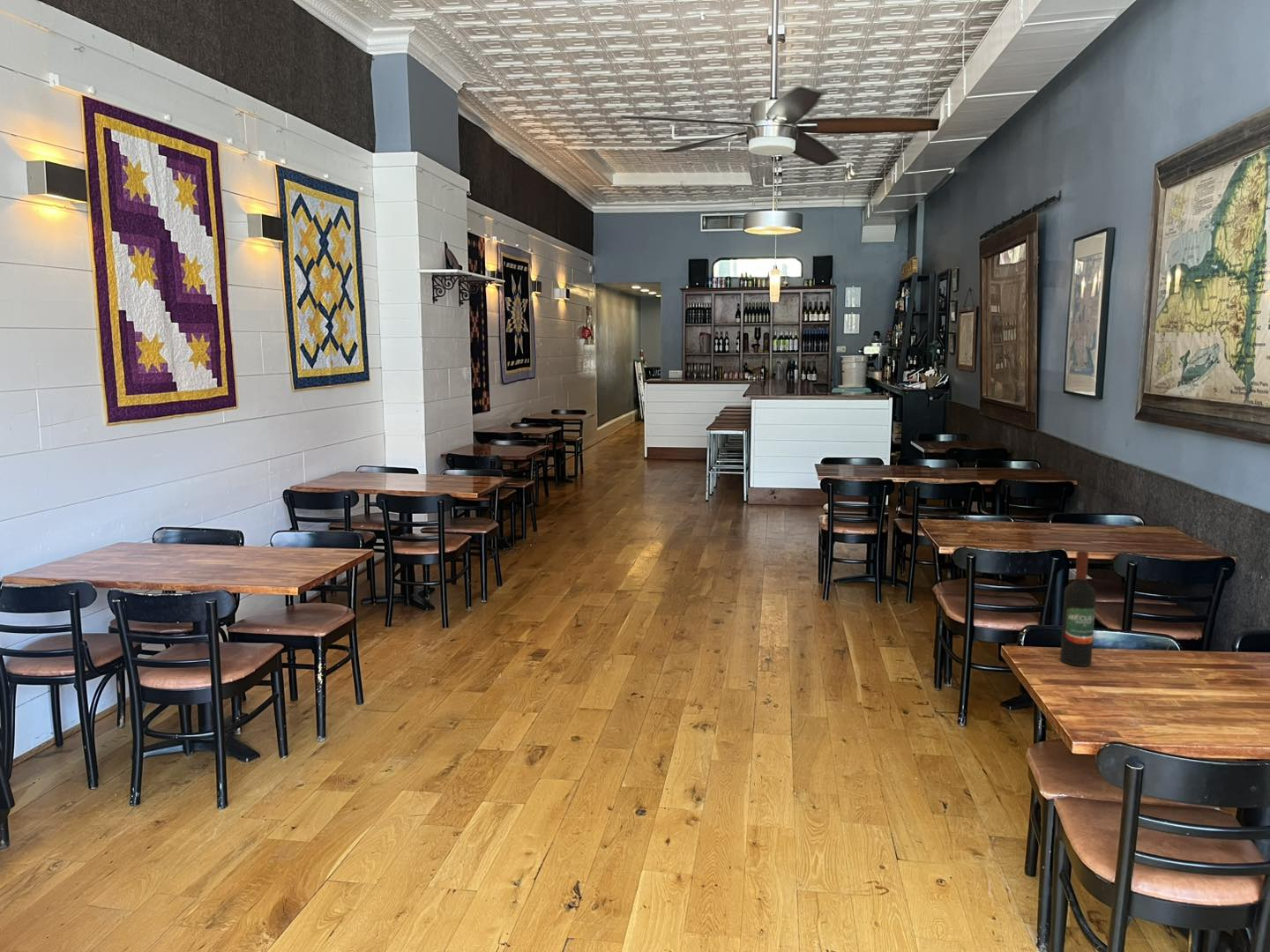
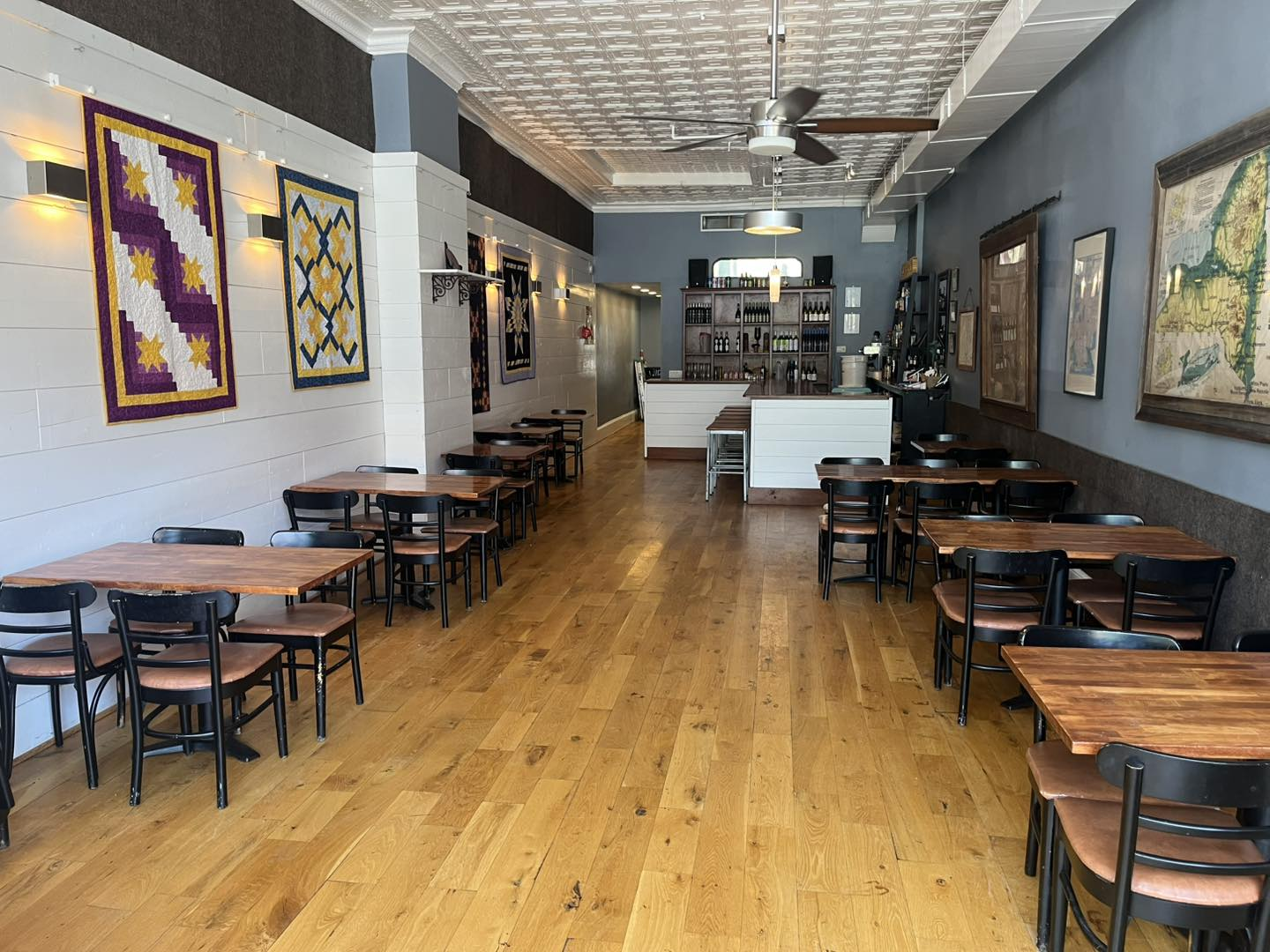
- wine bottle (1079, 606)
